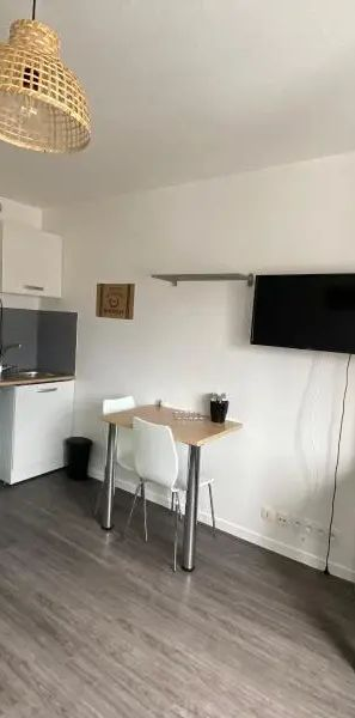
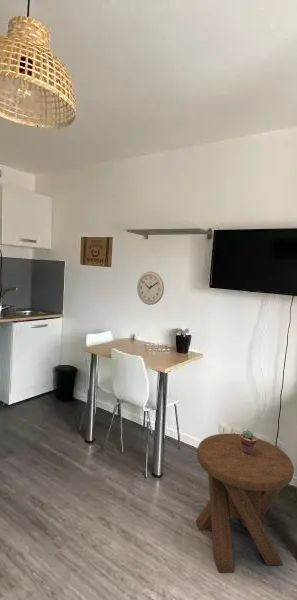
+ wall clock (149, 288)
+ potted succulent (248, 441)
+ music stool (240, 498)
